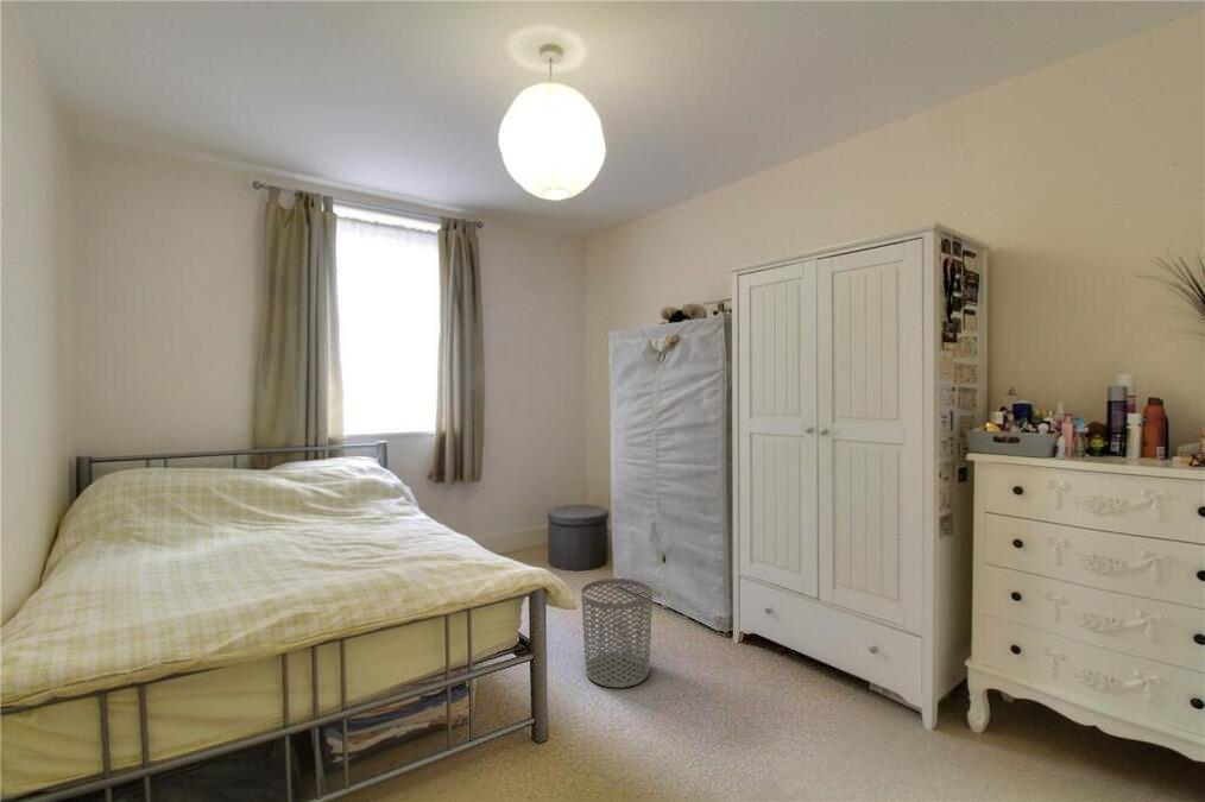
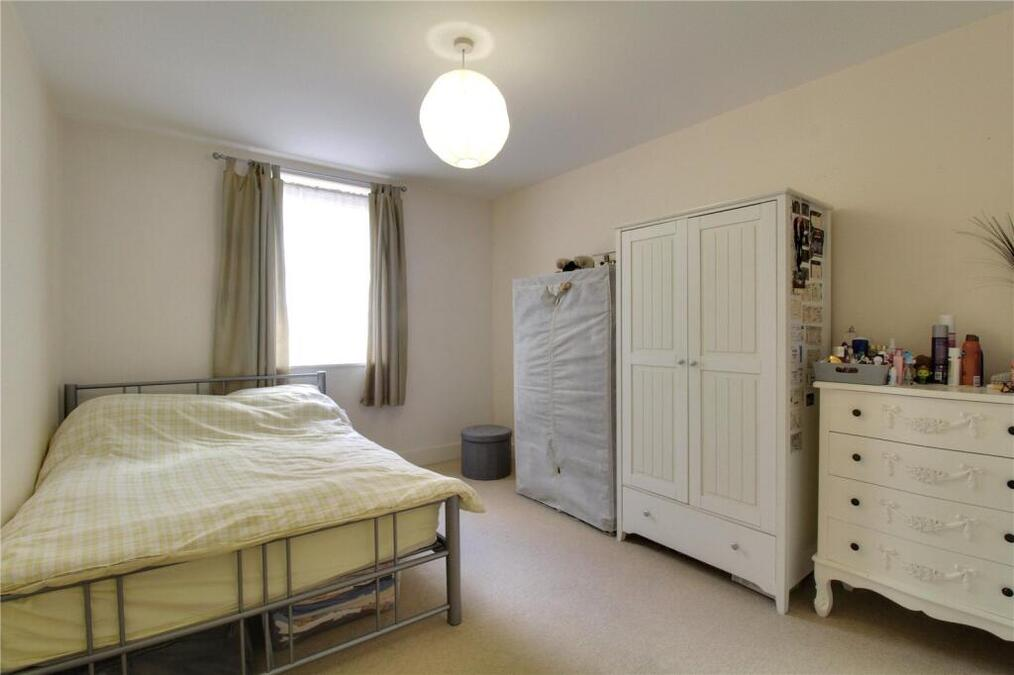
- waste bin (617, 631)
